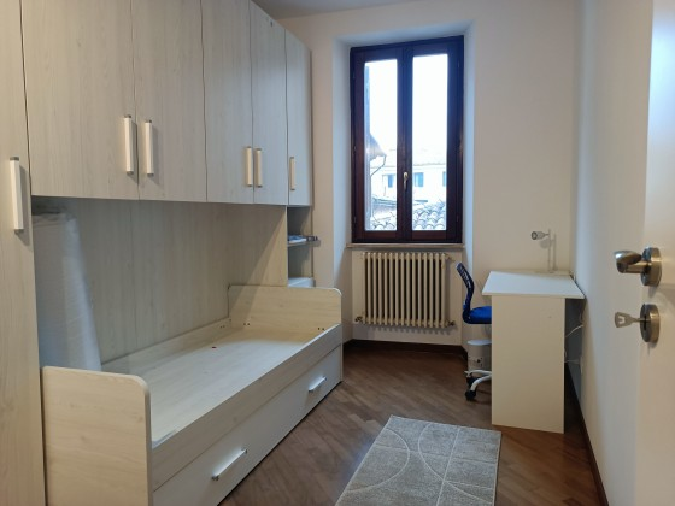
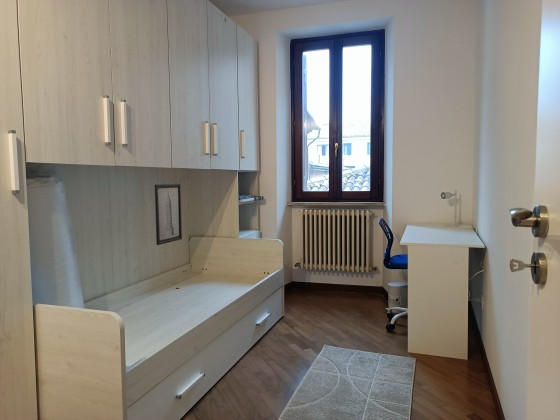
+ wall art (169, 213)
